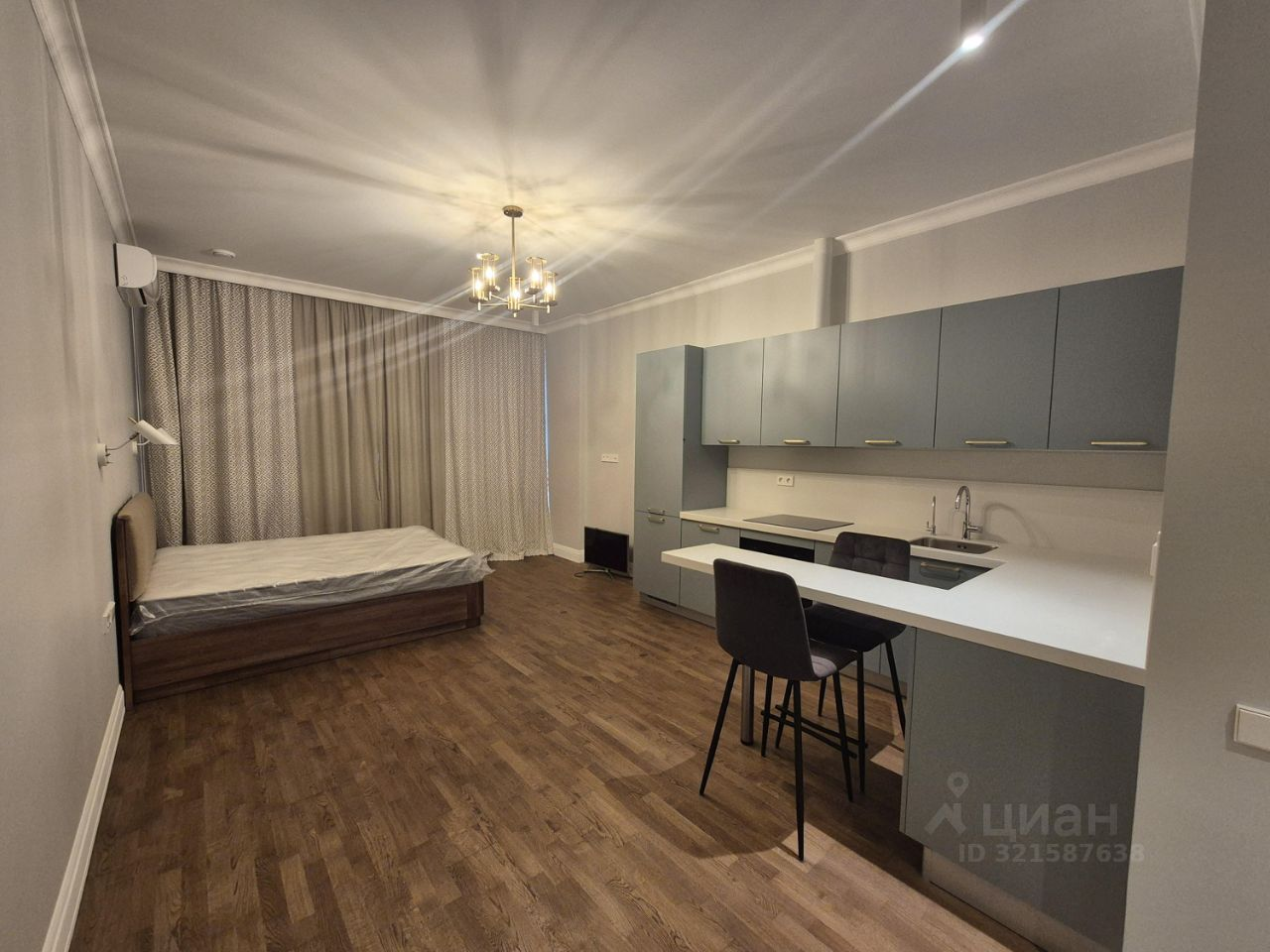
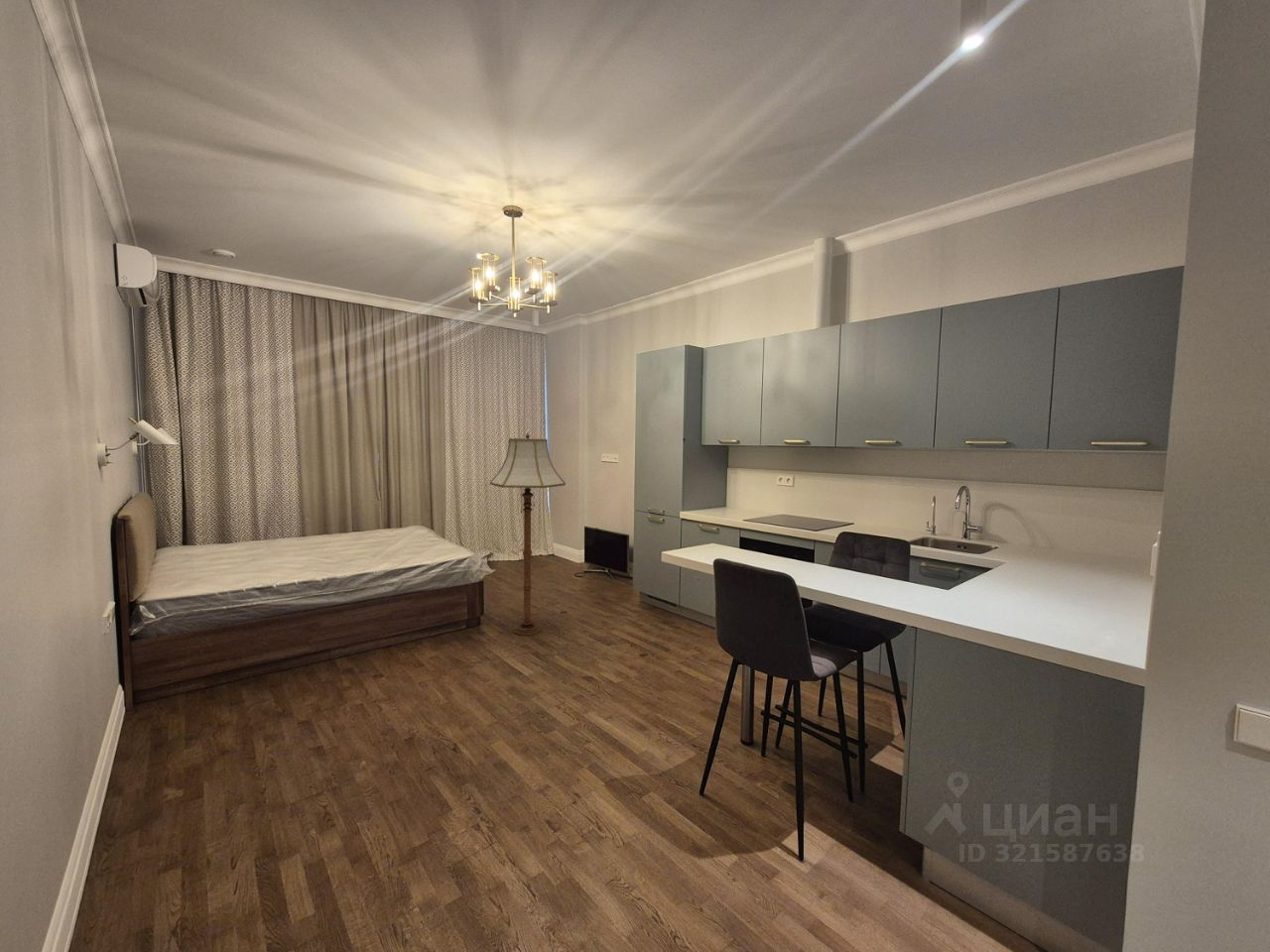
+ floor lamp (527, 532)
